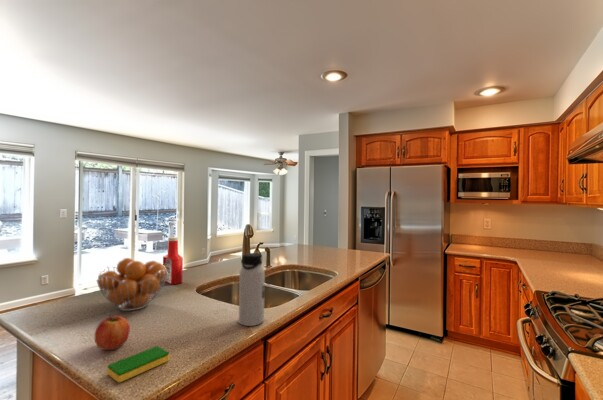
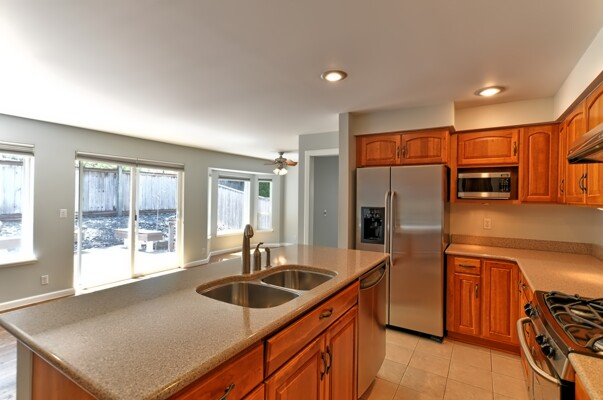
- fruit basket (133, 282)
- apple (112, 331)
- water bottle (251, 287)
- soap bottle (172, 259)
- dish sponge (139, 362)
